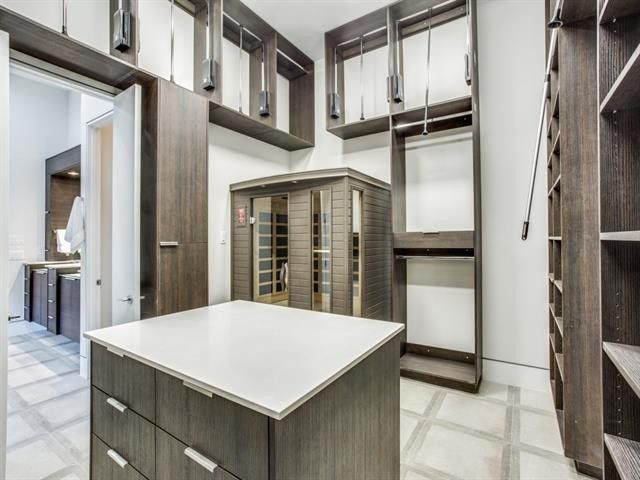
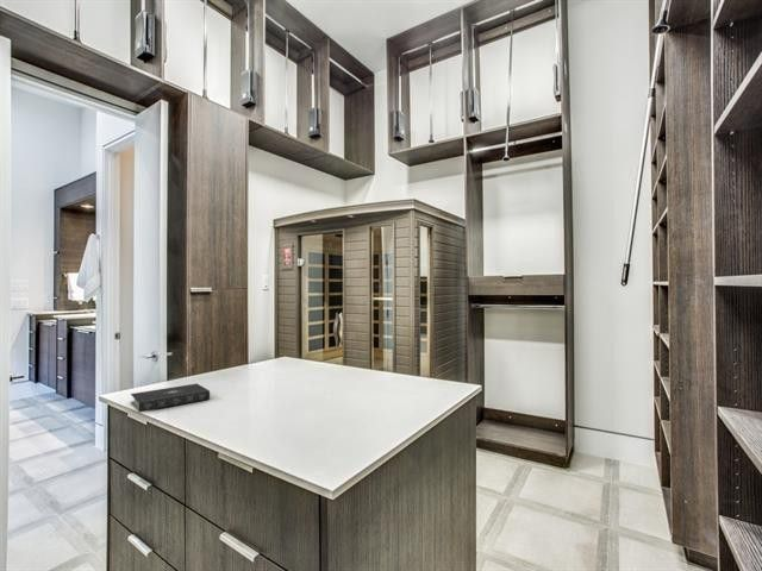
+ book (170, 396)
